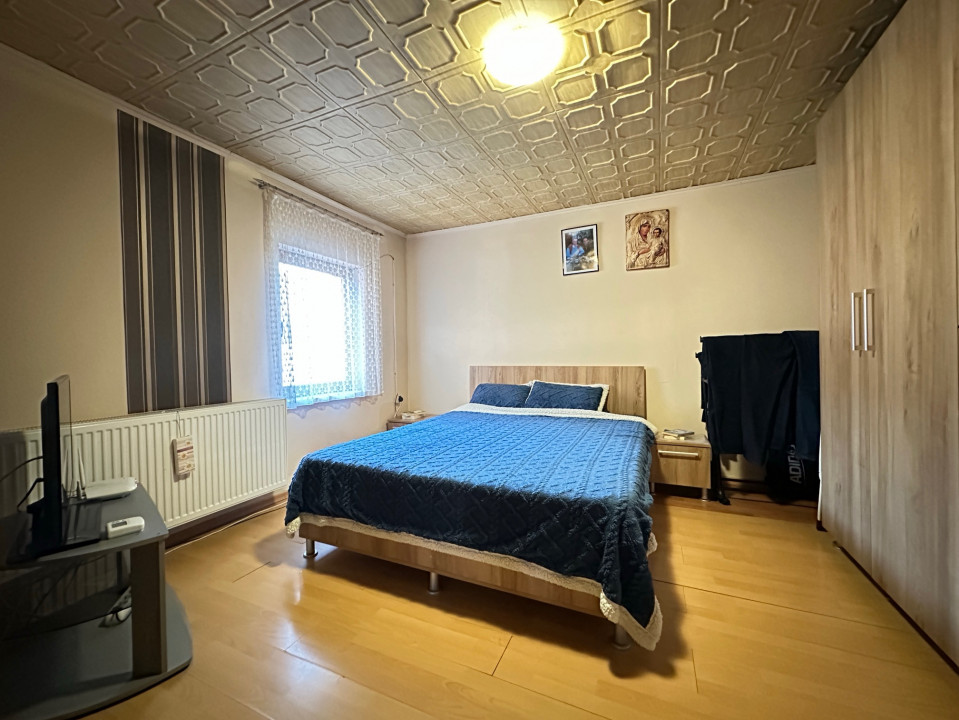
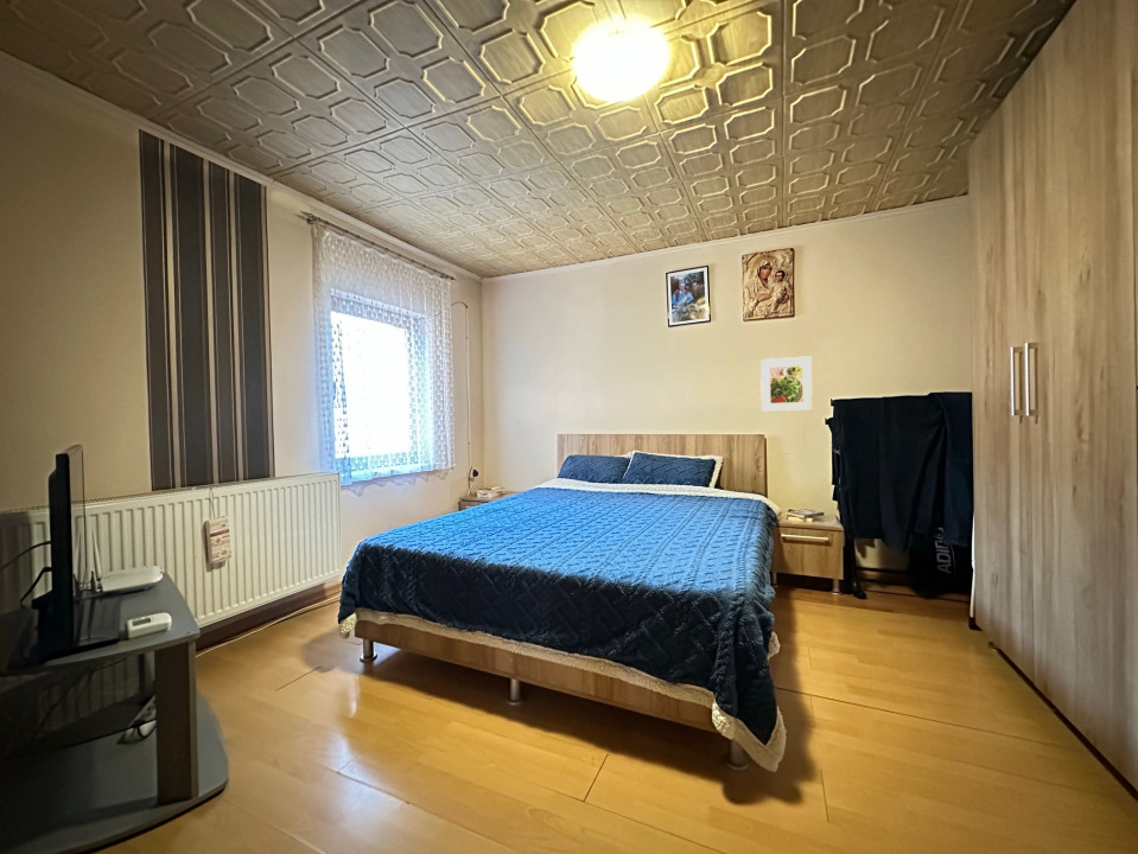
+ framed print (786, 384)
